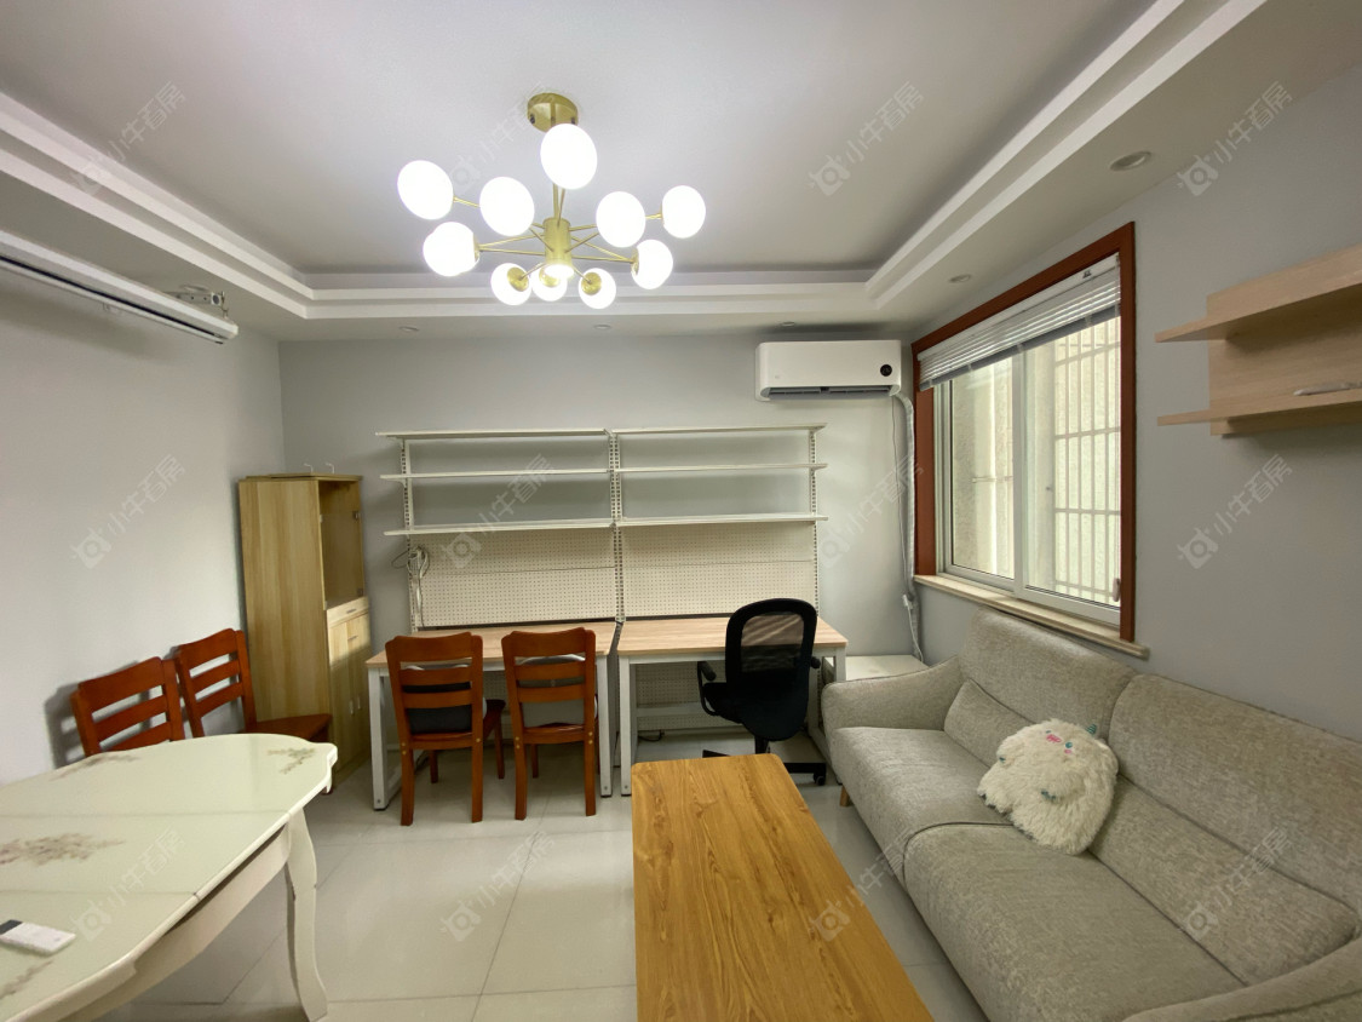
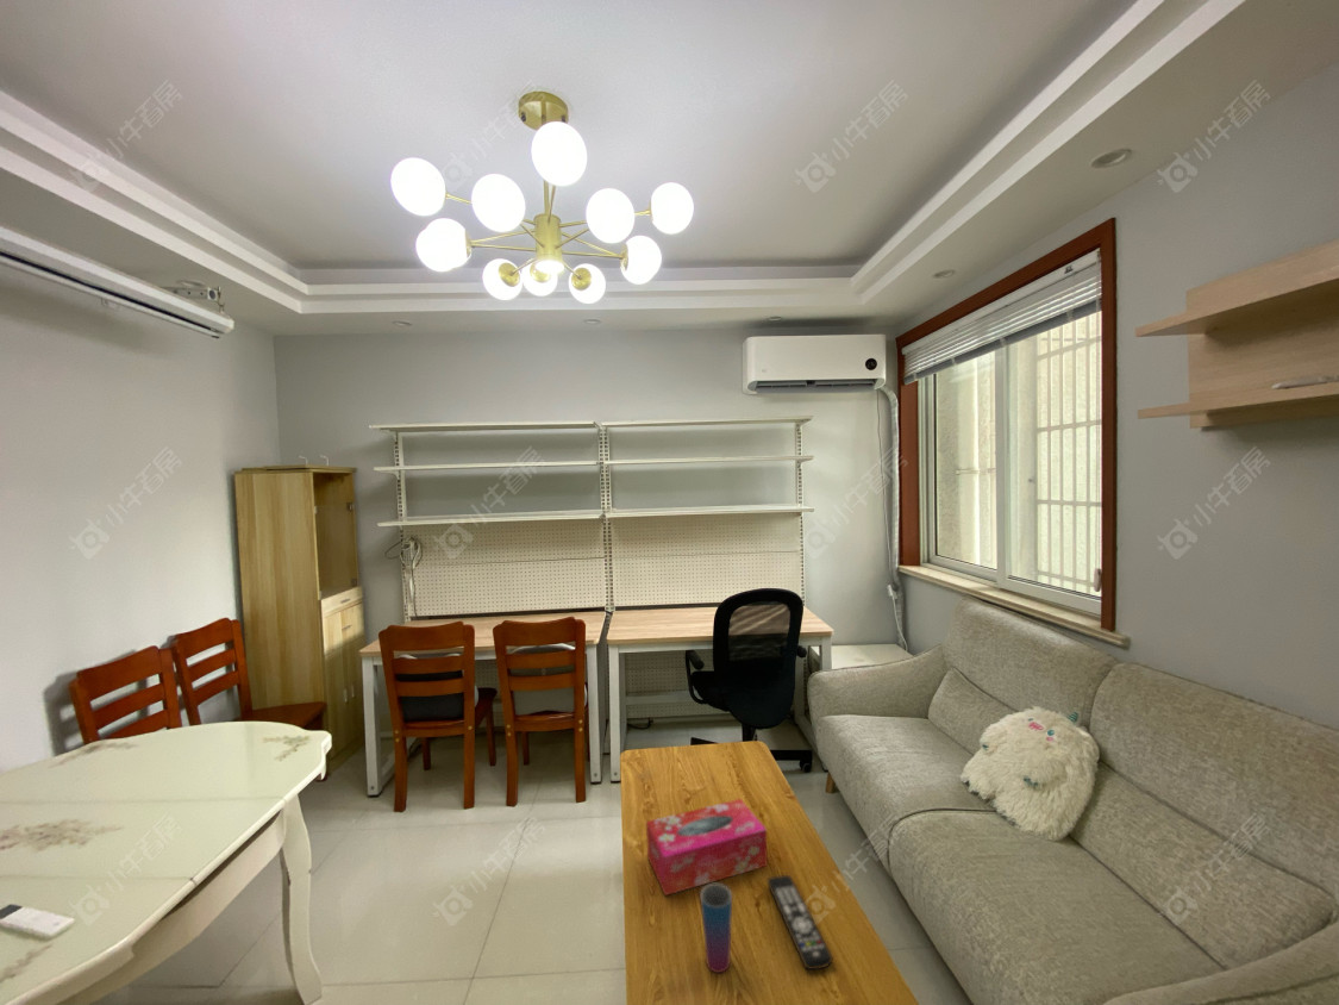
+ cup (717, 928)
+ tissue box (706, 843)
+ remote control (796, 917)
